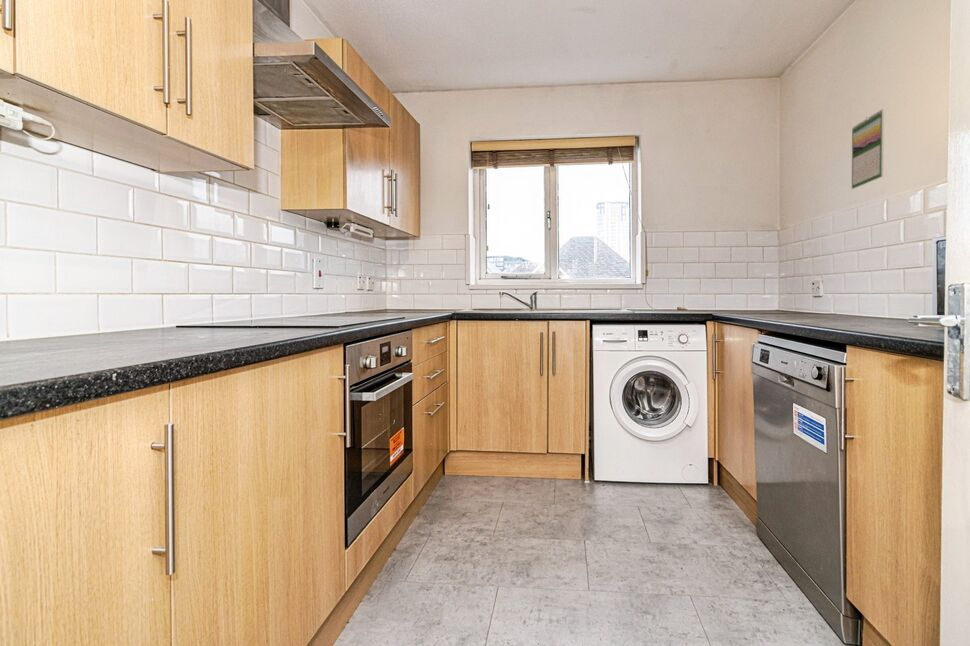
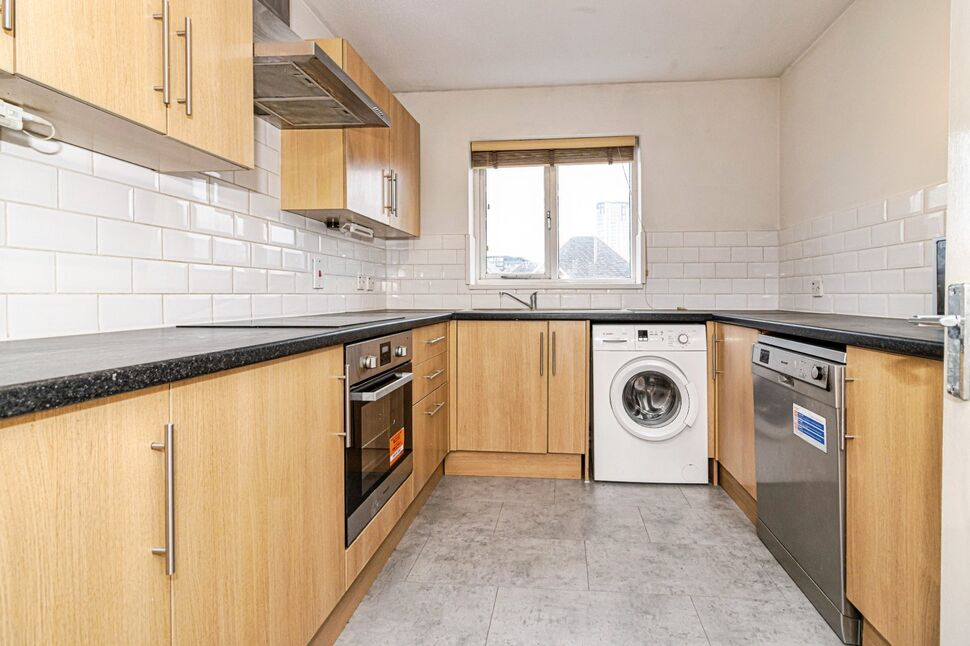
- calendar (867, 150)
